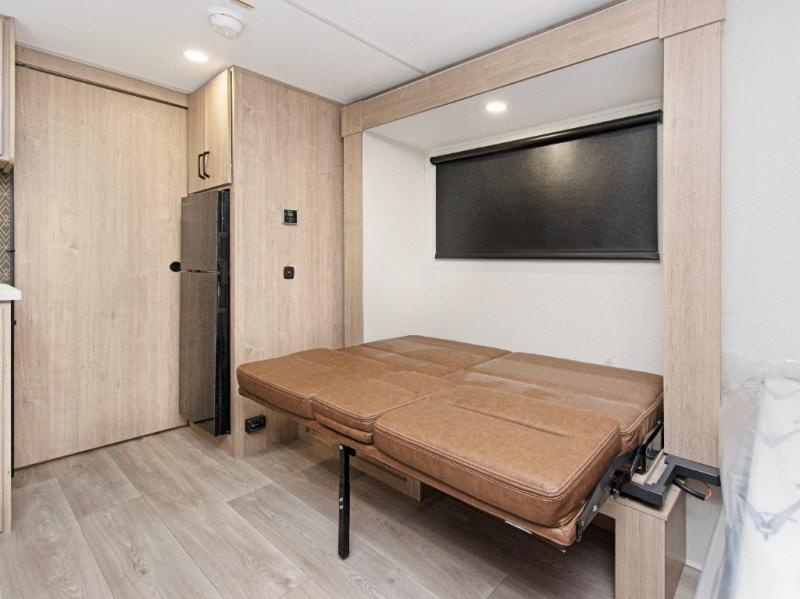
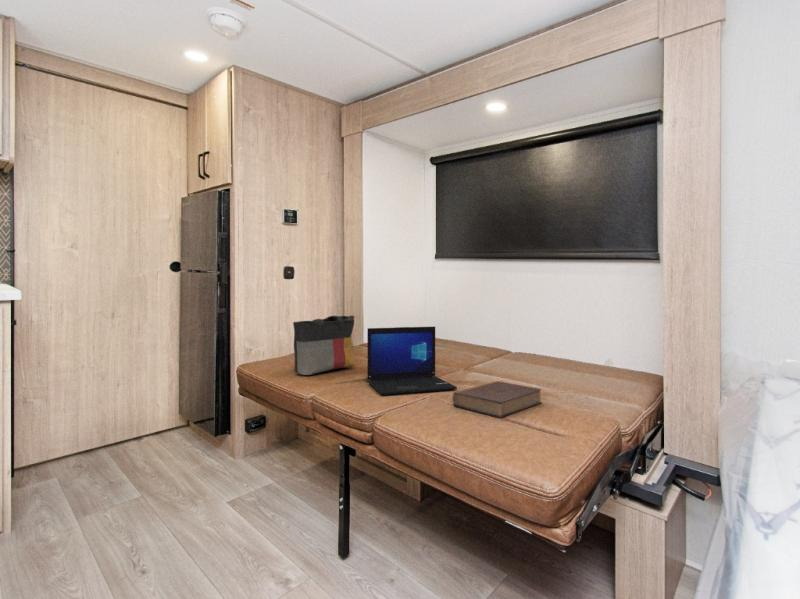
+ laptop (410, 357)
+ tote bag (322, 342)
+ book (498, 397)
